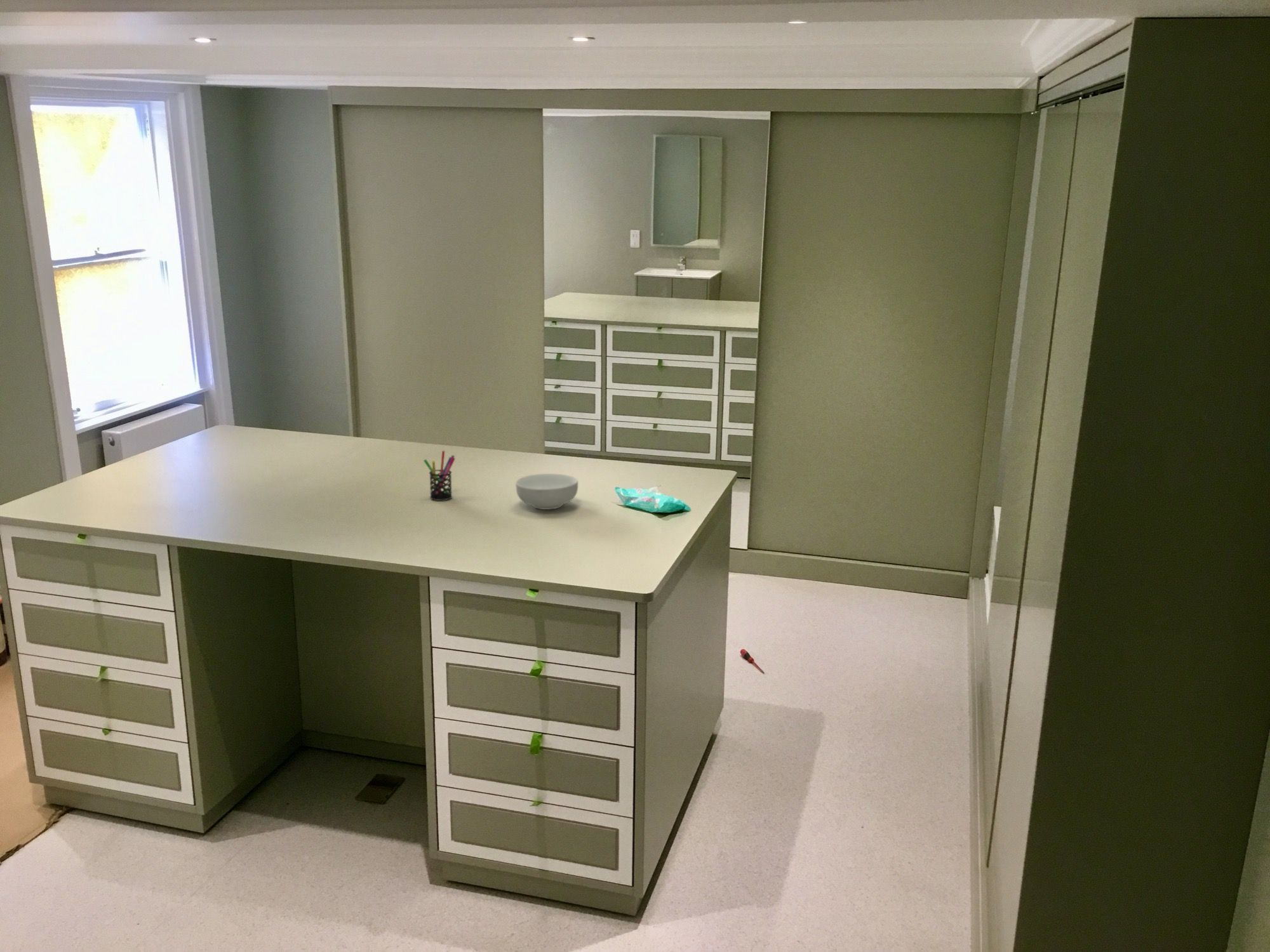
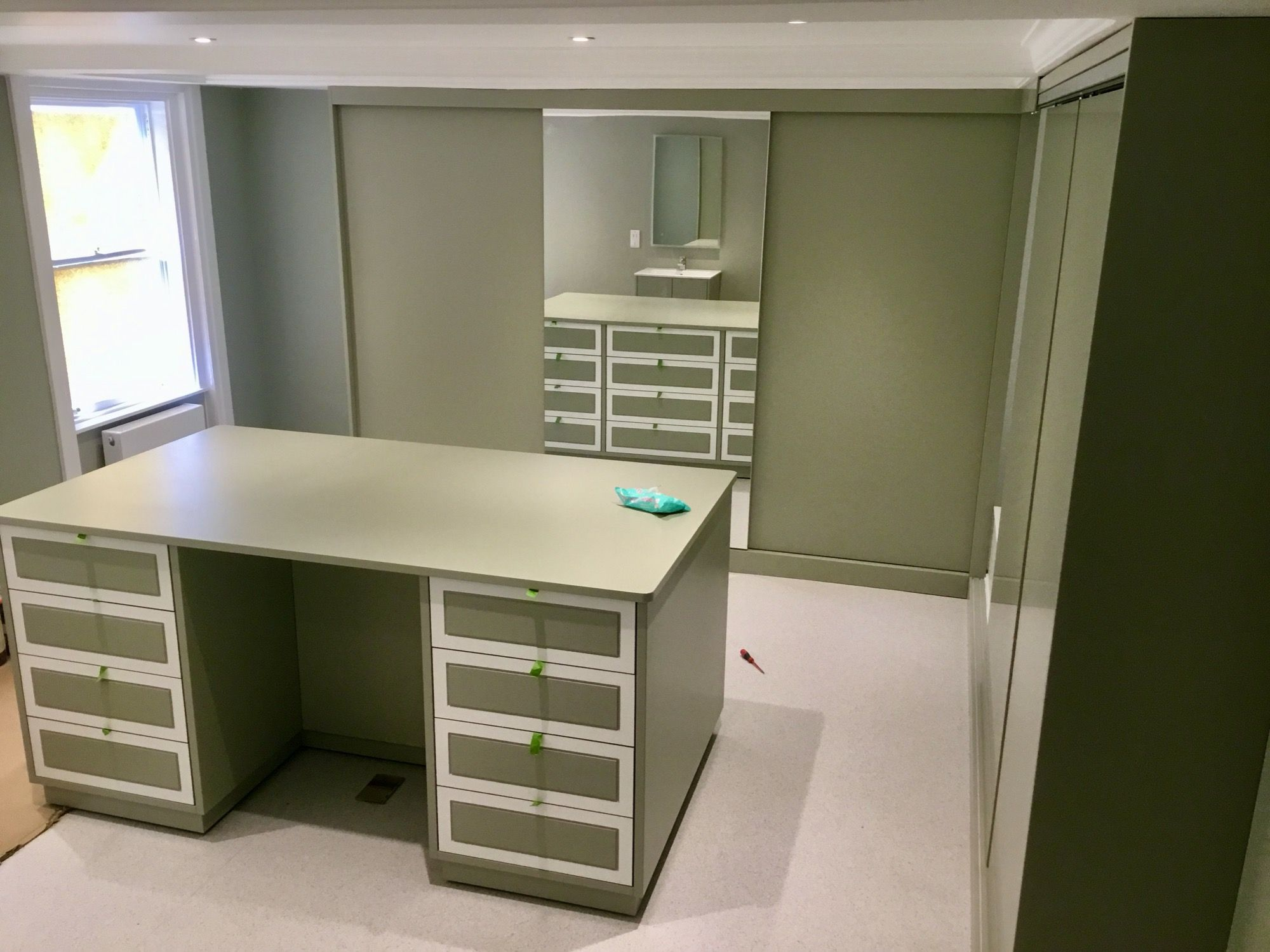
- pen holder (438, 475)
- cereal bowl (547, 493)
